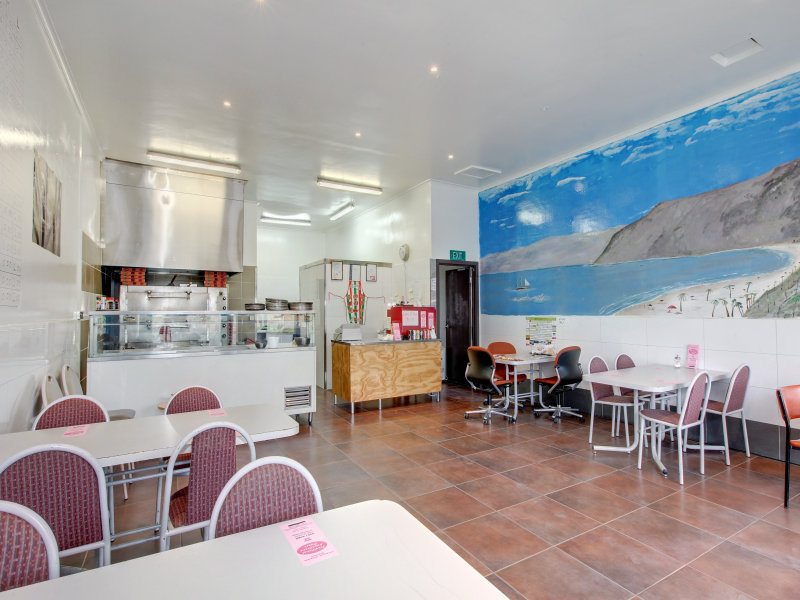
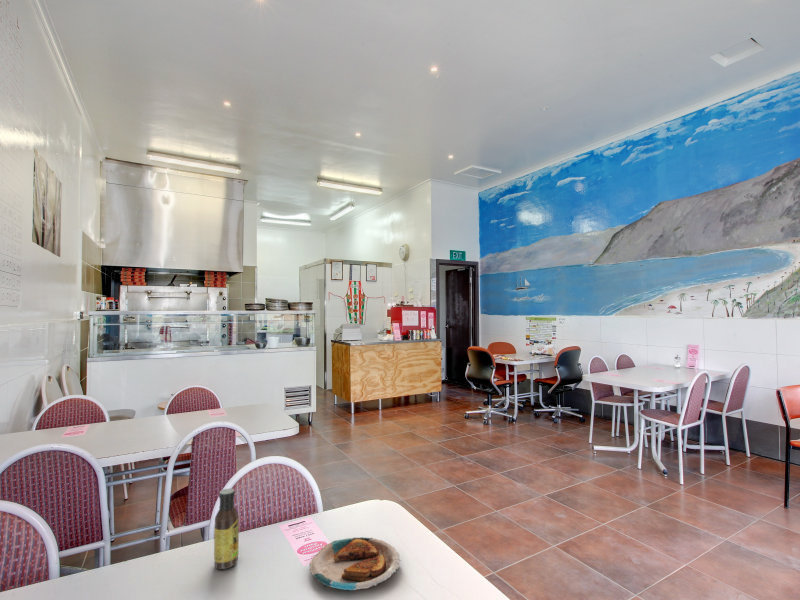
+ sauce bottle (226, 527)
+ plate (354, 560)
